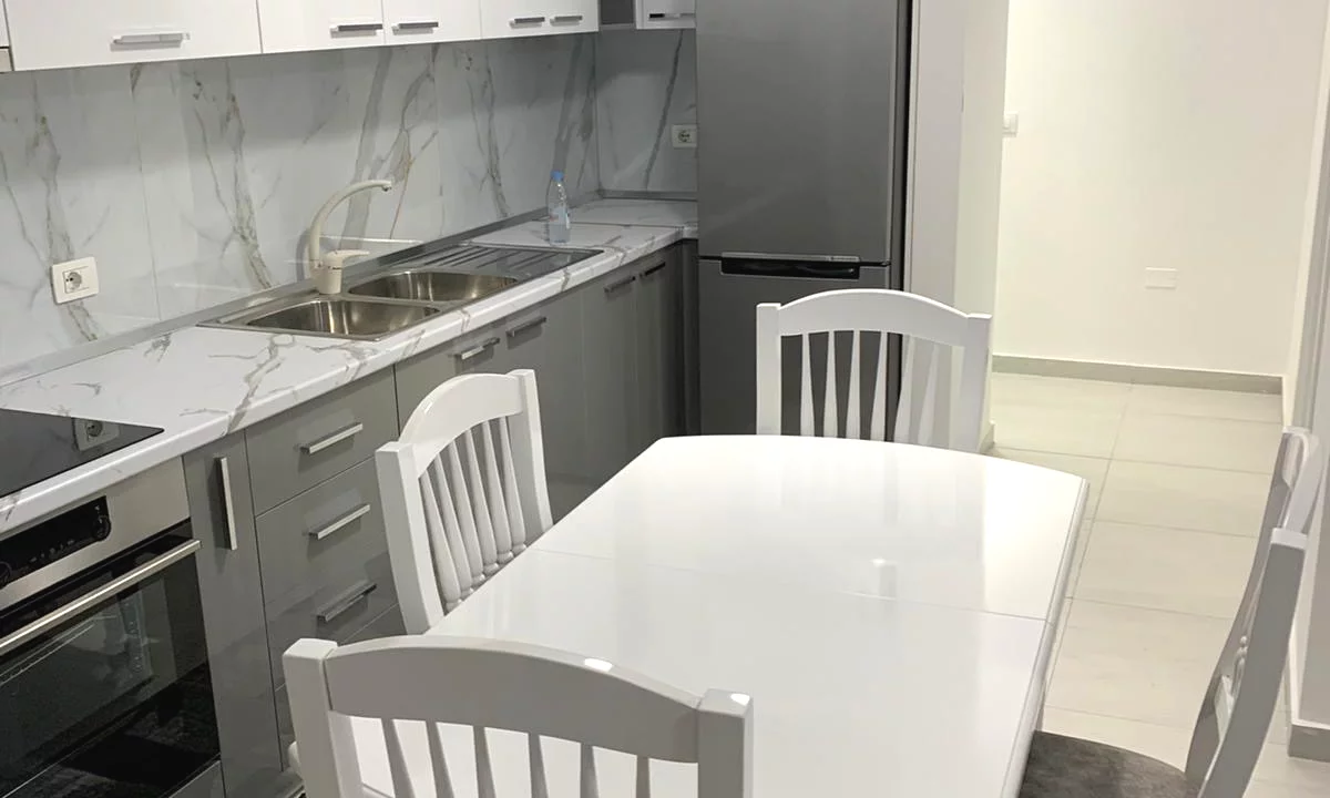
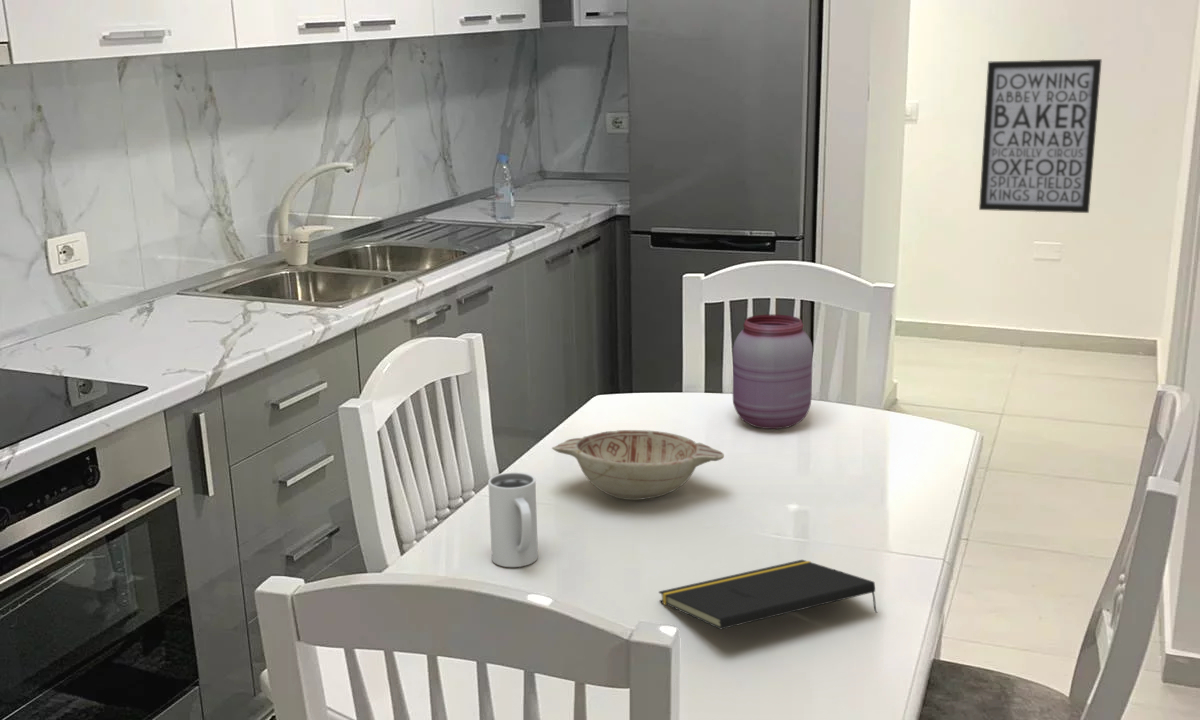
+ jar (772, 371)
+ mug (516, 523)
+ notepad (764, 591)
+ wall art (1038, 136)
+ decorative bowl (638, 467)
